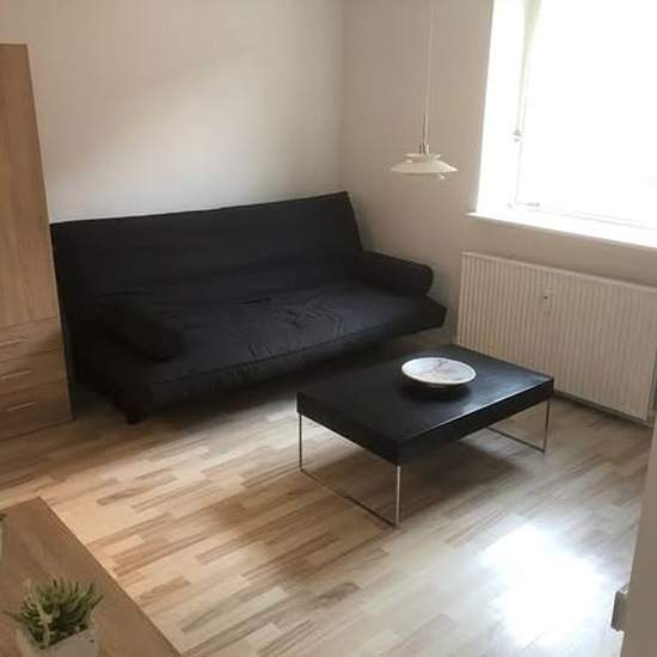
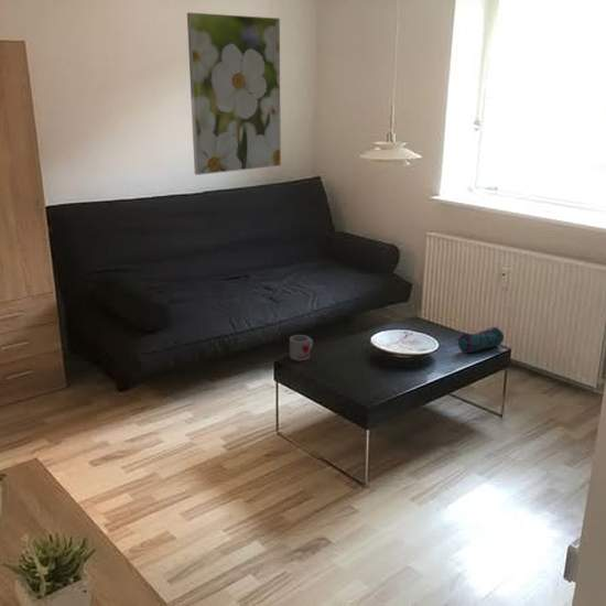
+ pencil case (480, 339)
+ mug (302, 346)
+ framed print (237, 95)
